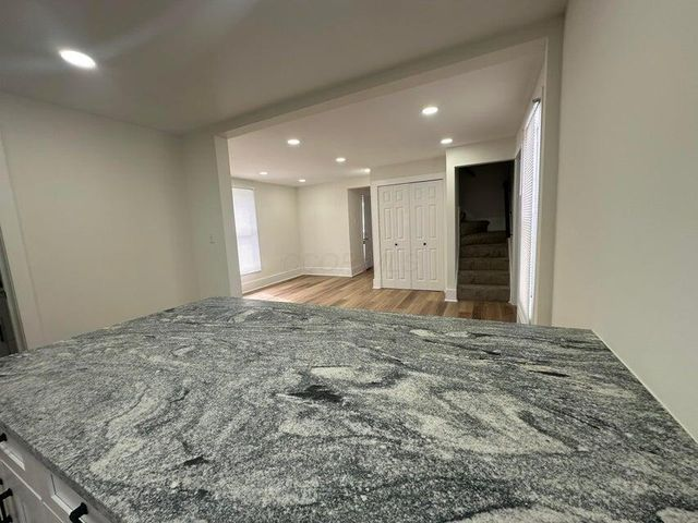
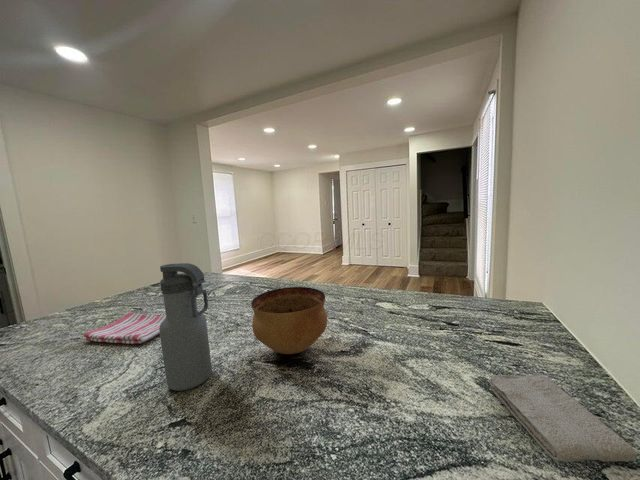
+ bowl (290, 323)
+ dish towel (135, 326)
+ washcloth (548, 409)
+ water bottle (184, 323)
